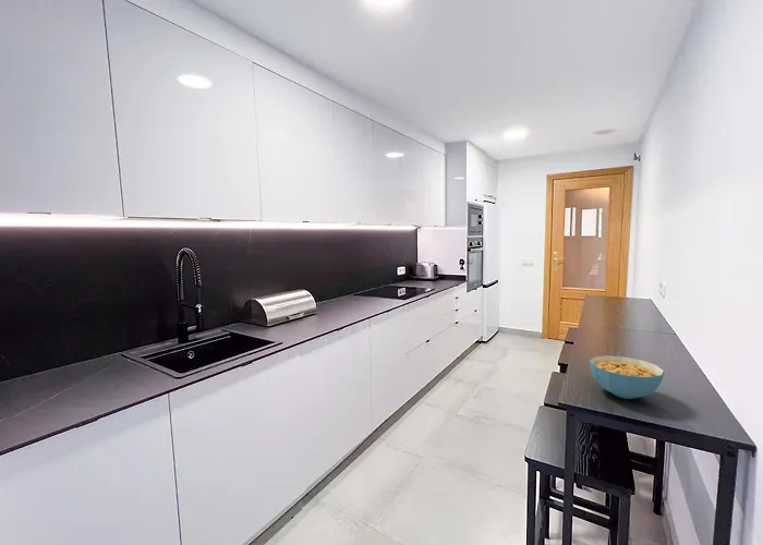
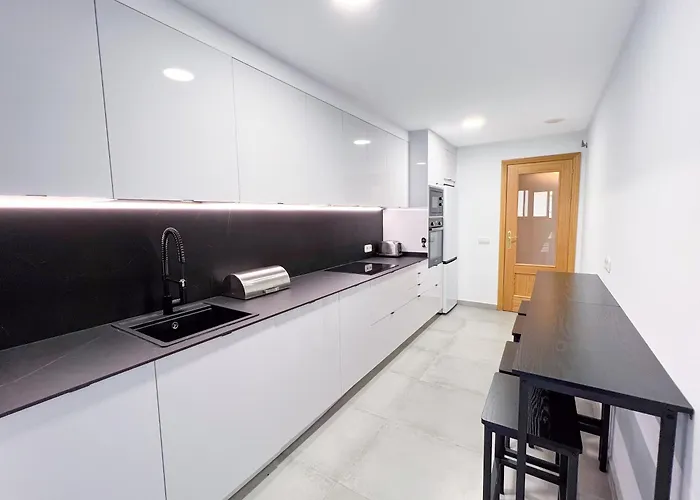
- cereal bowl (625, 379)
